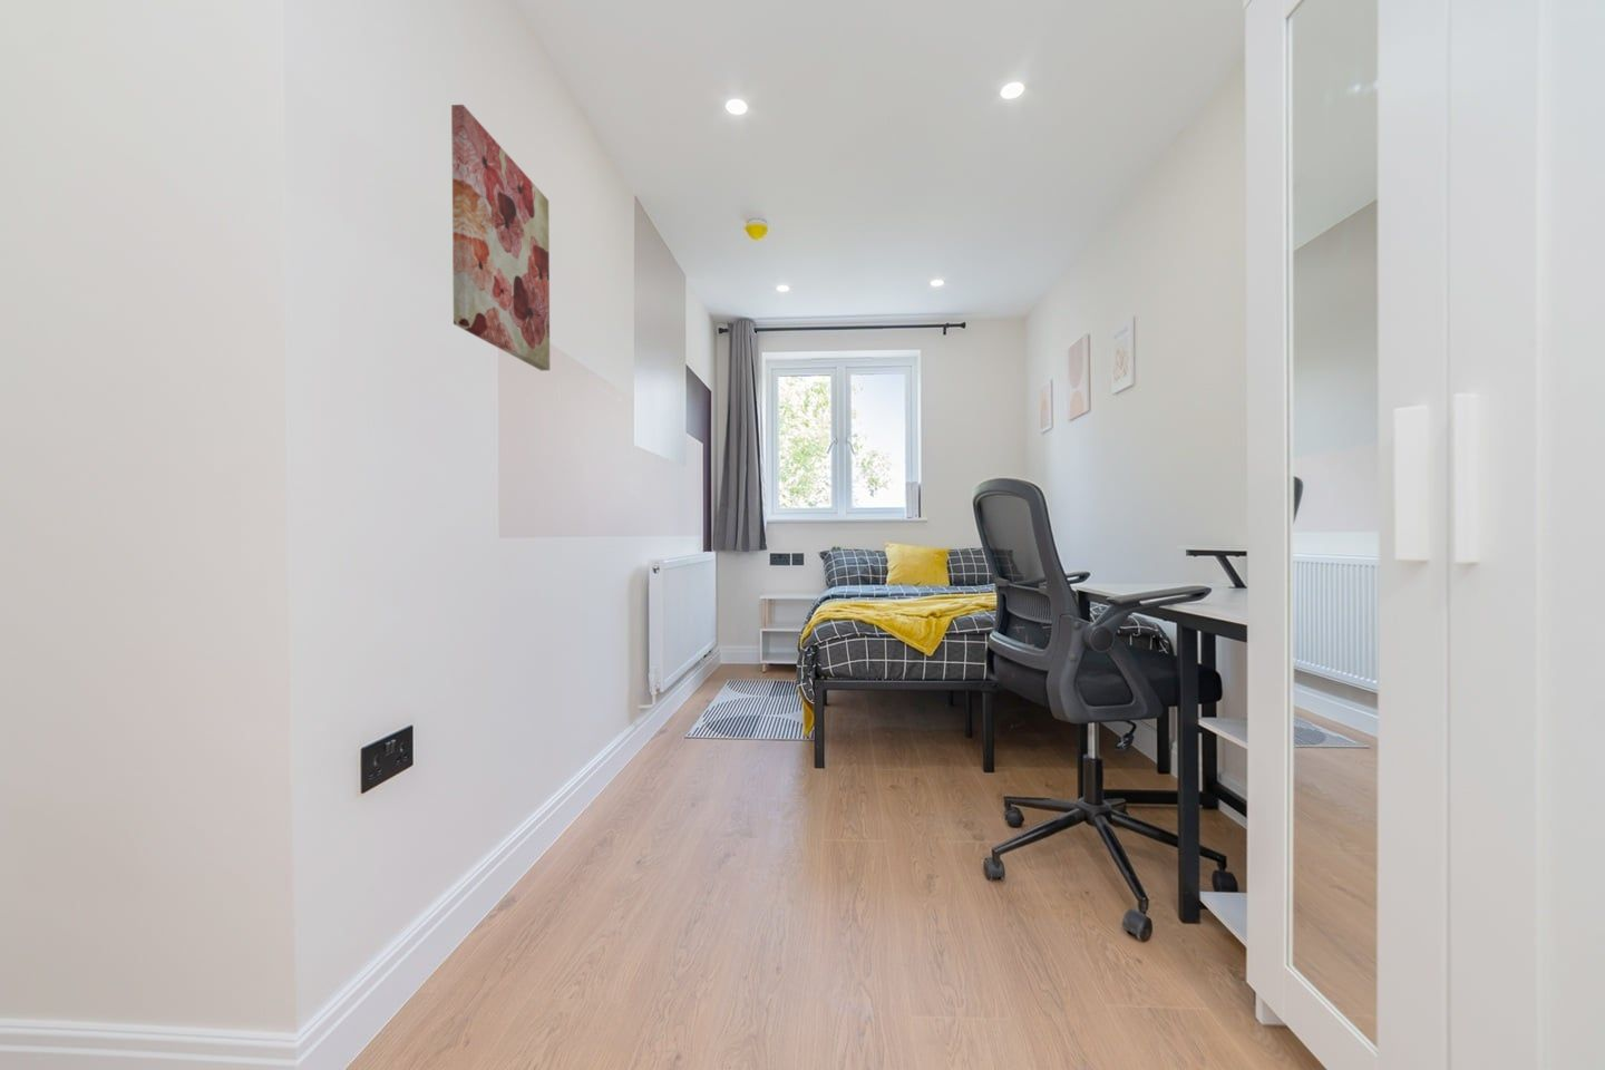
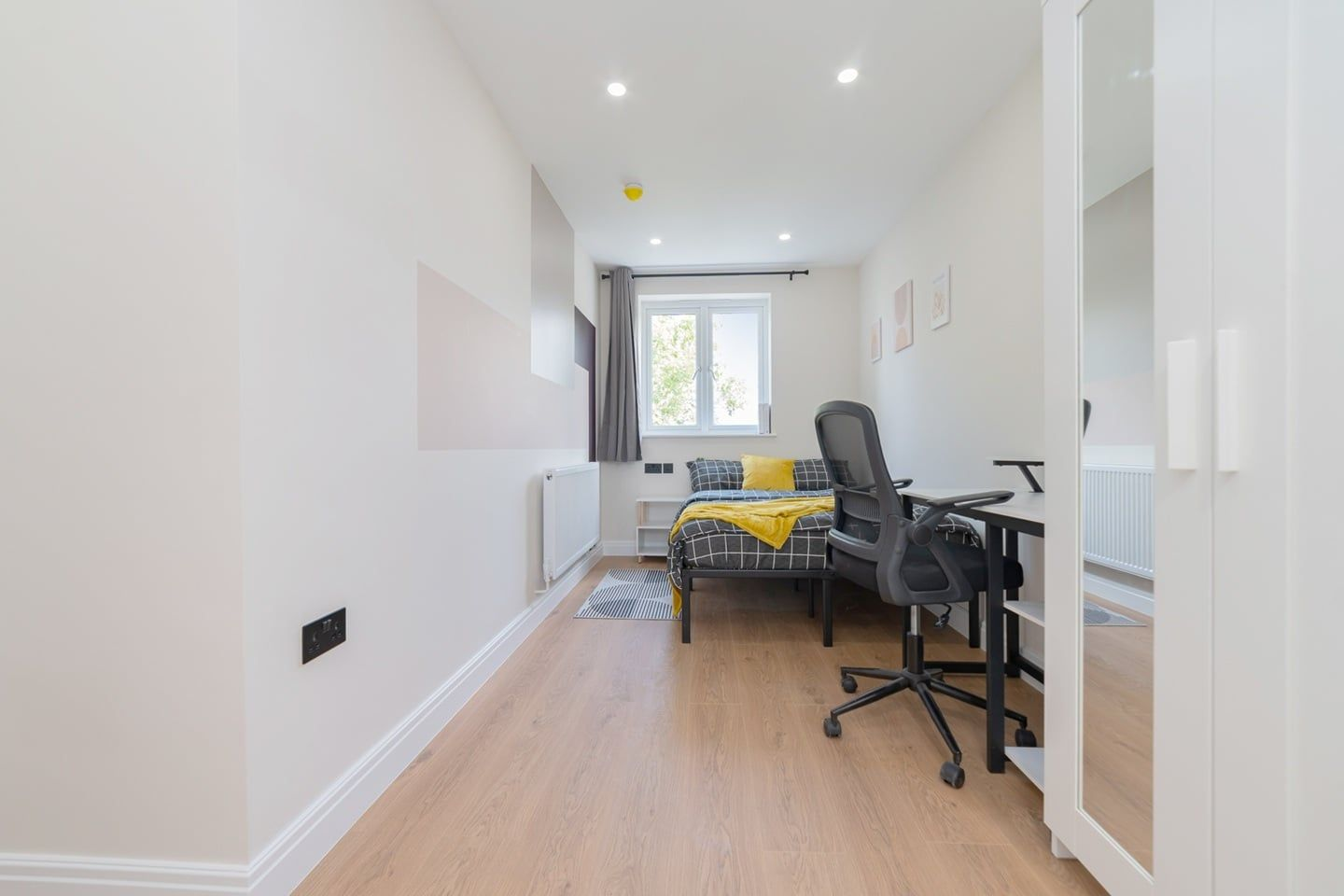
- wall art (506, 254)
